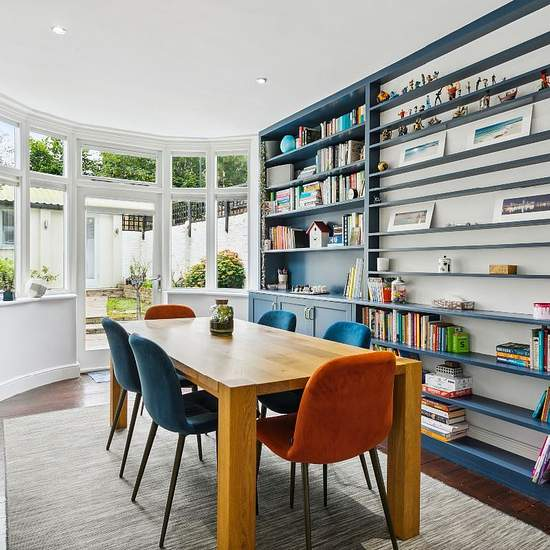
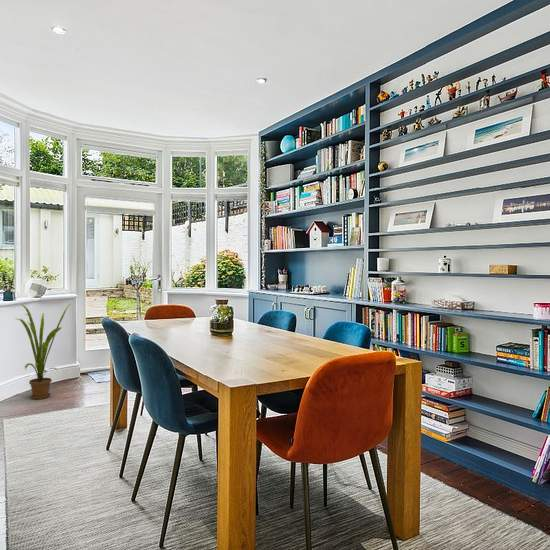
+ house plant (35, 350)
